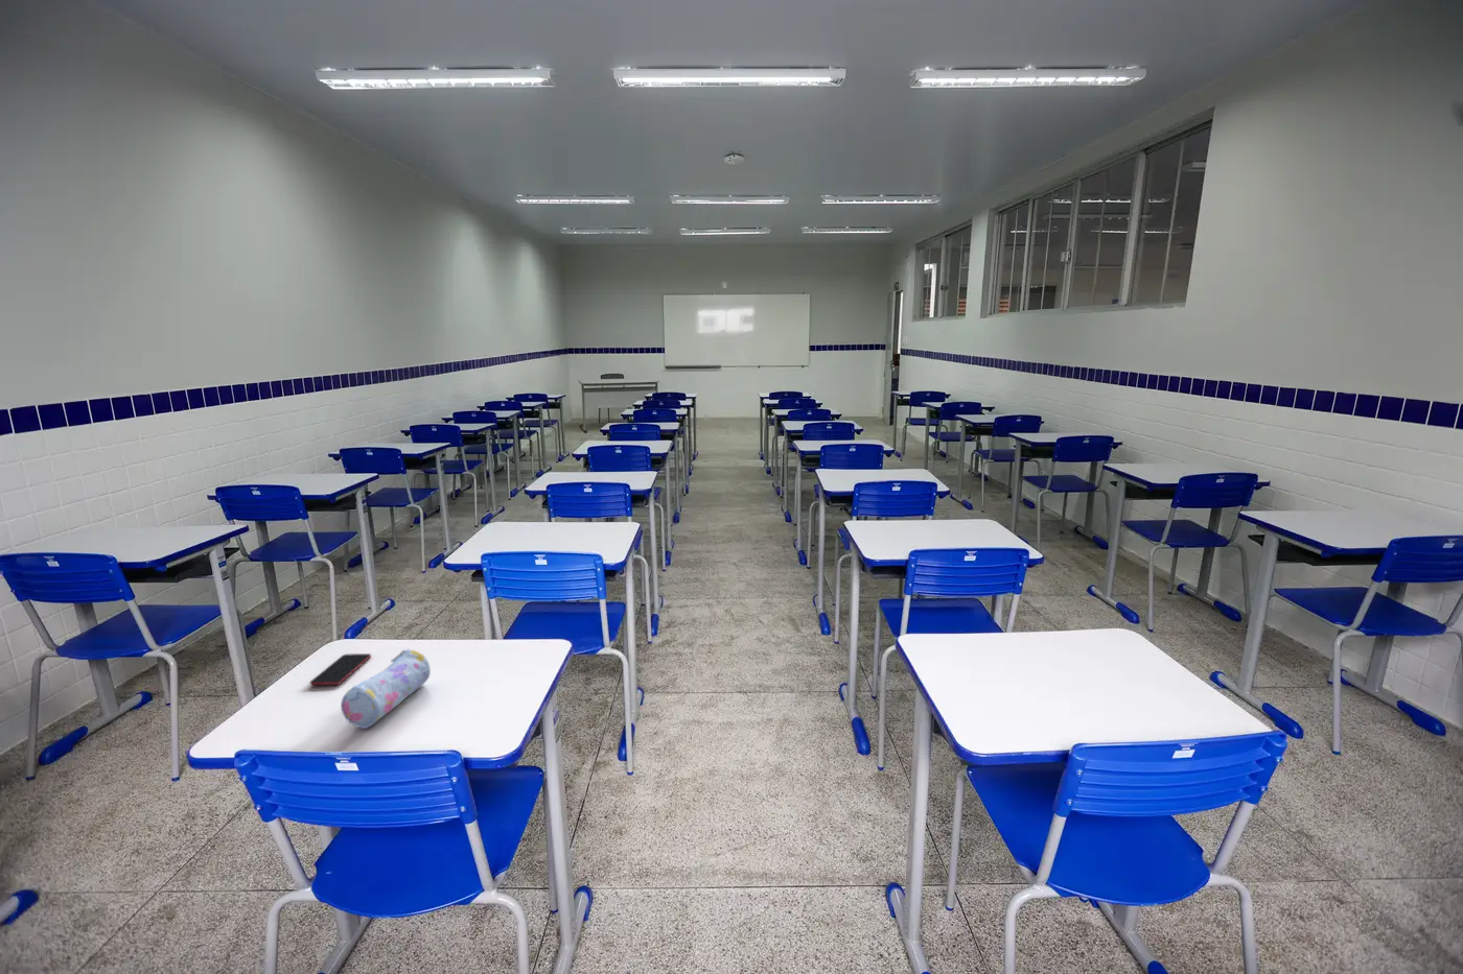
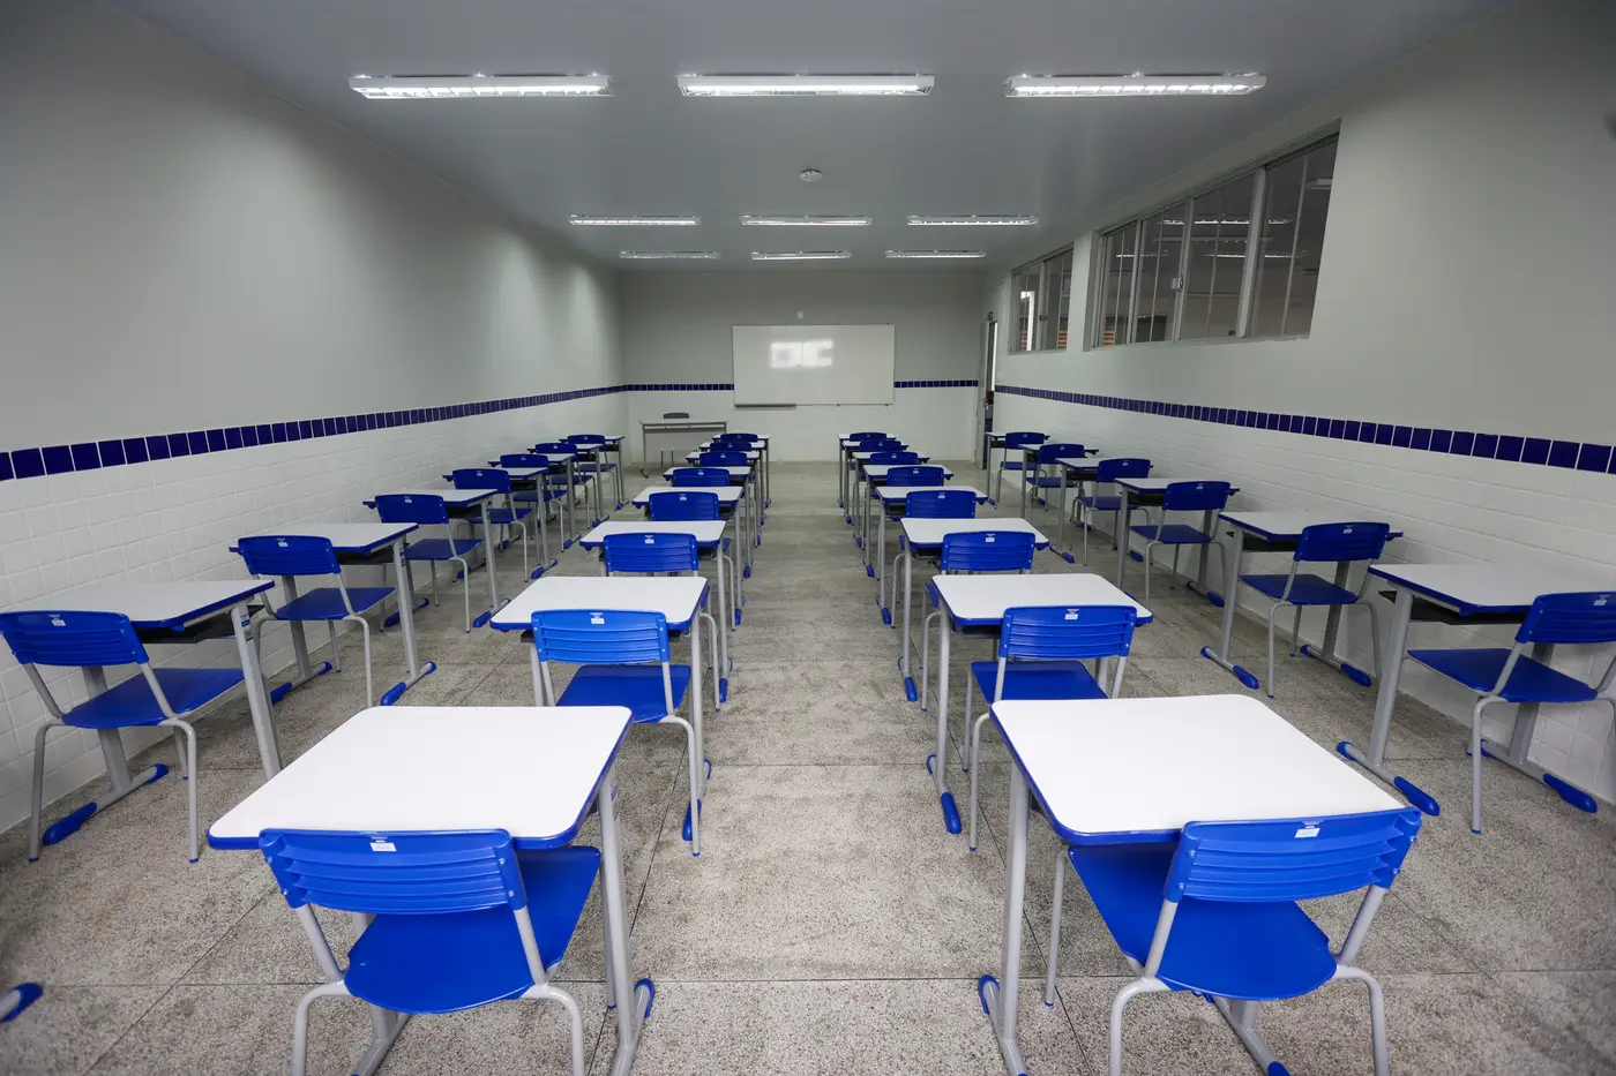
- smartphone (342, 669)
- pencil case (387, 686)
